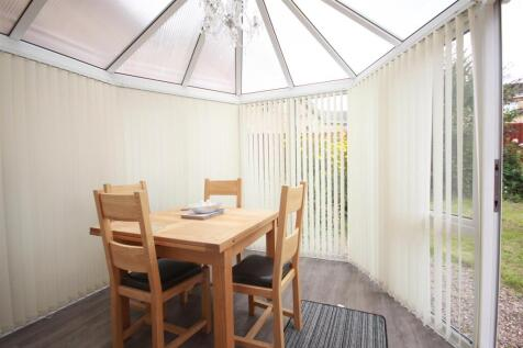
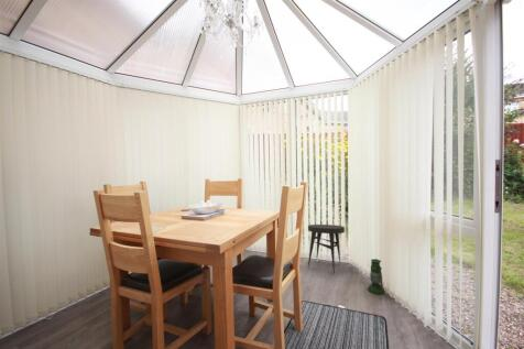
+ lantern (373, 274)
+ side table (326, 244)
